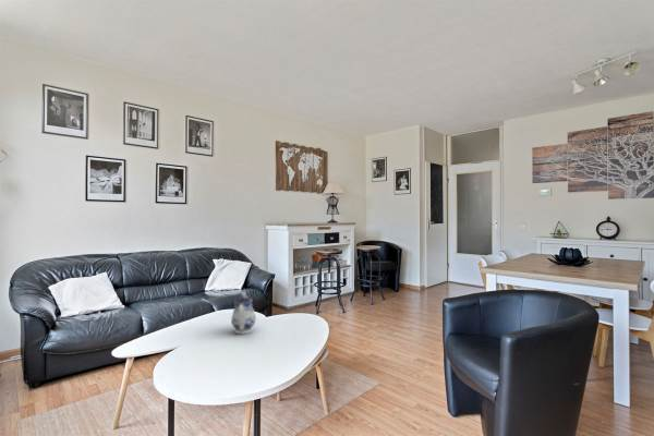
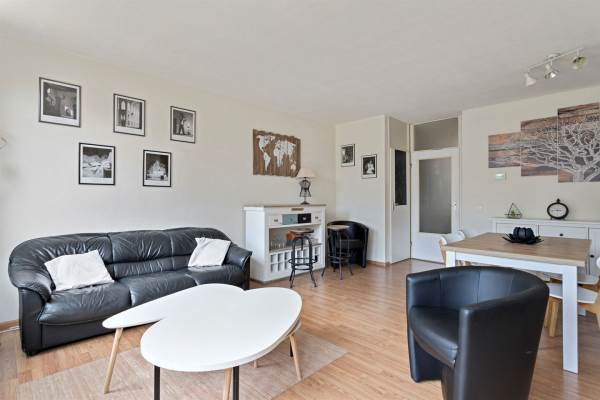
- teapot (243, 311)
